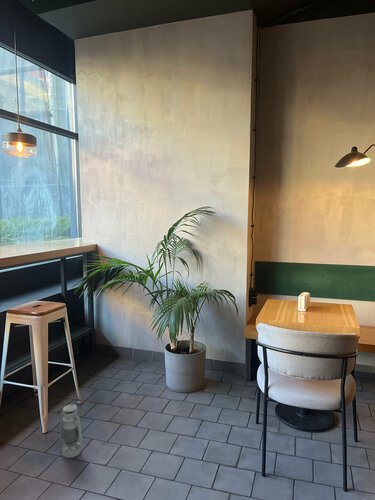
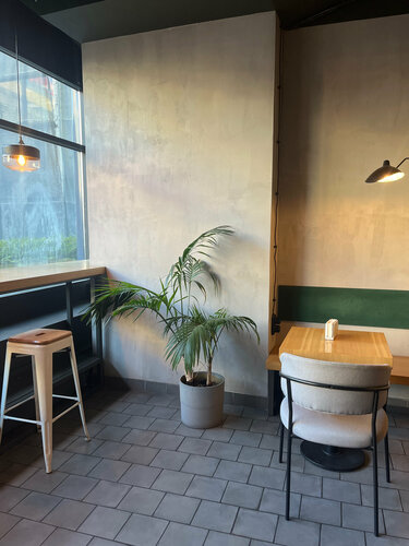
- lantern (70, 429)
